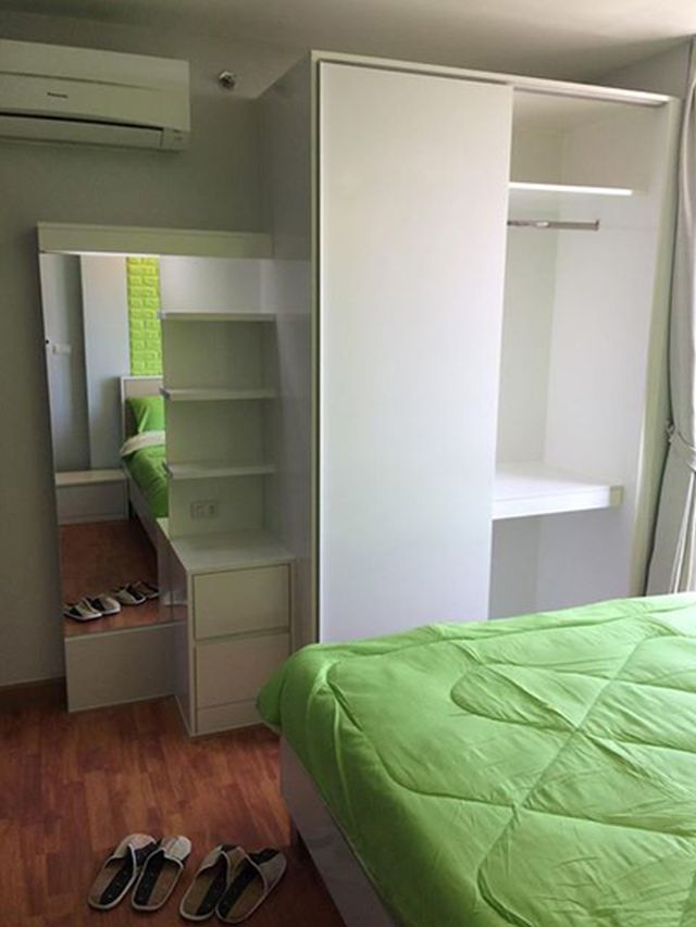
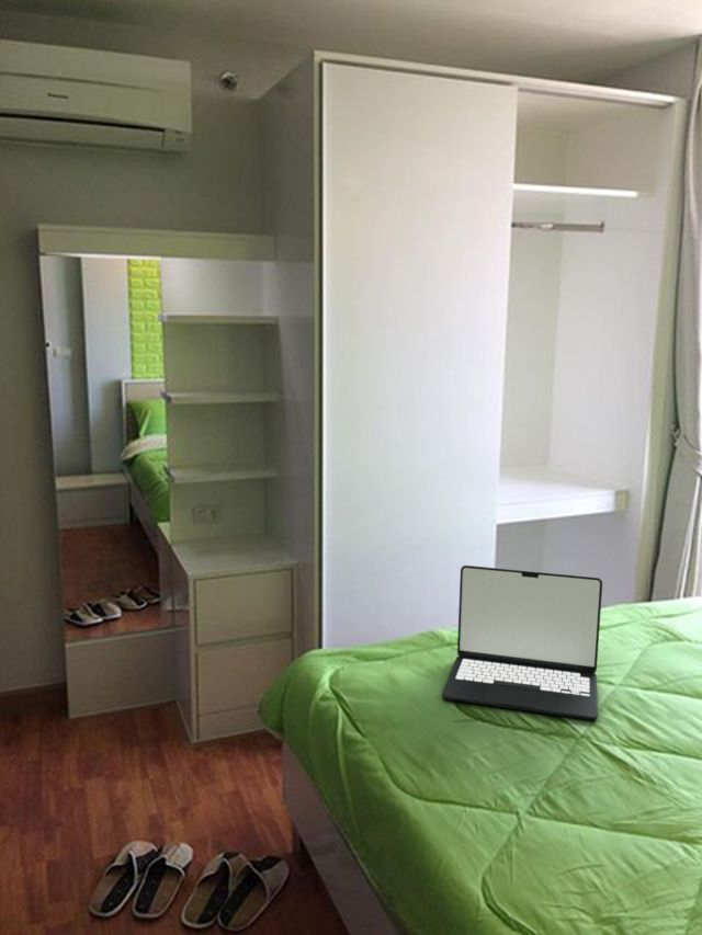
+ laptop (523, 637)
